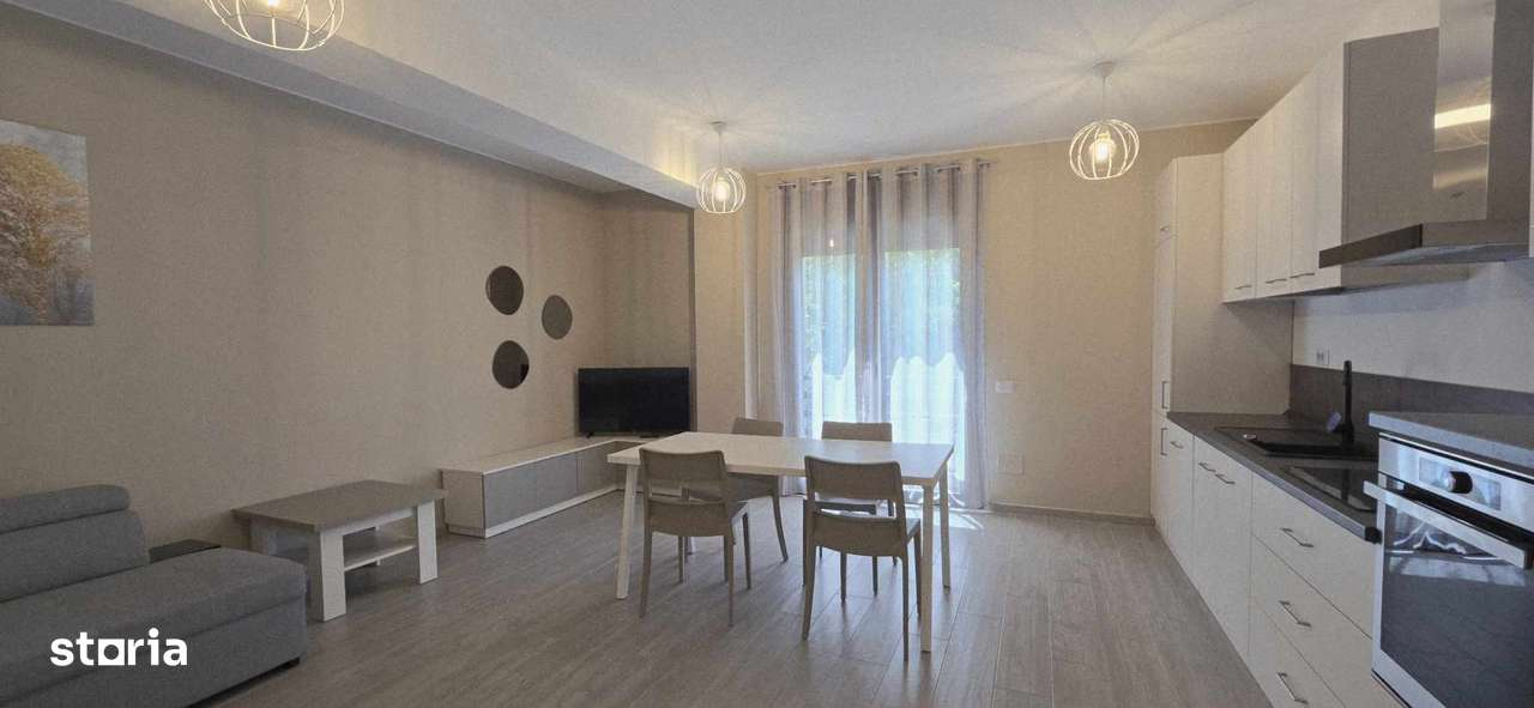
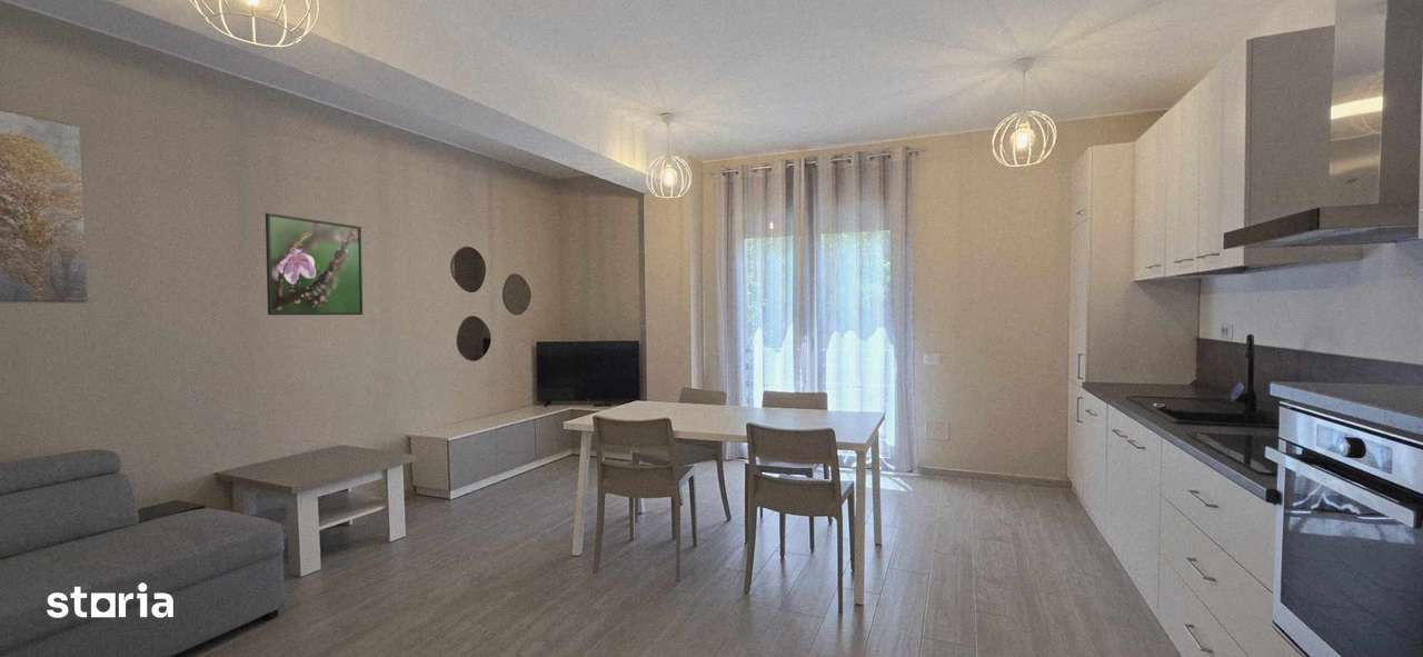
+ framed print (317, 267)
